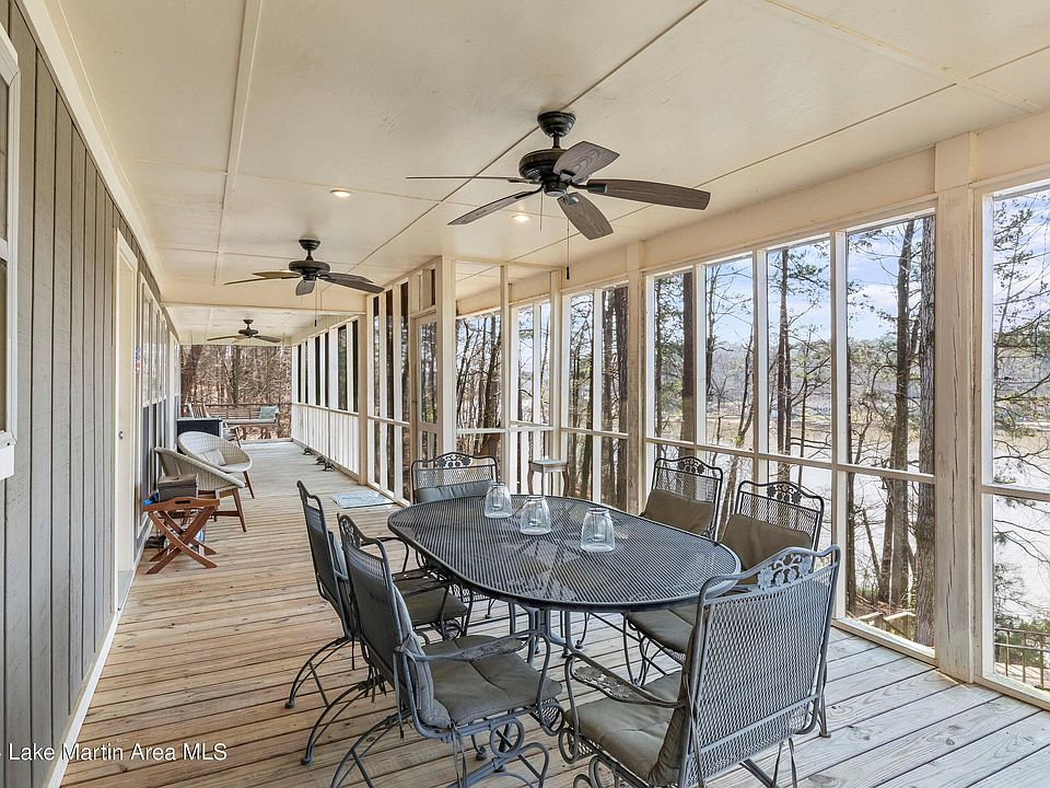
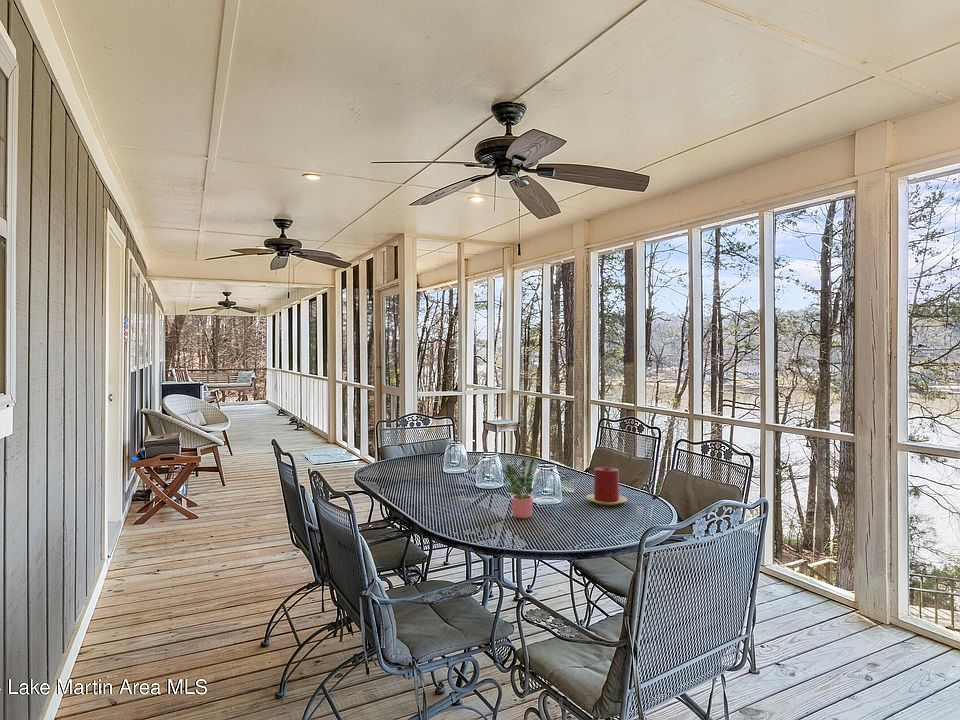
+ candle (606, 485)
+ potted plant (513, 487)
